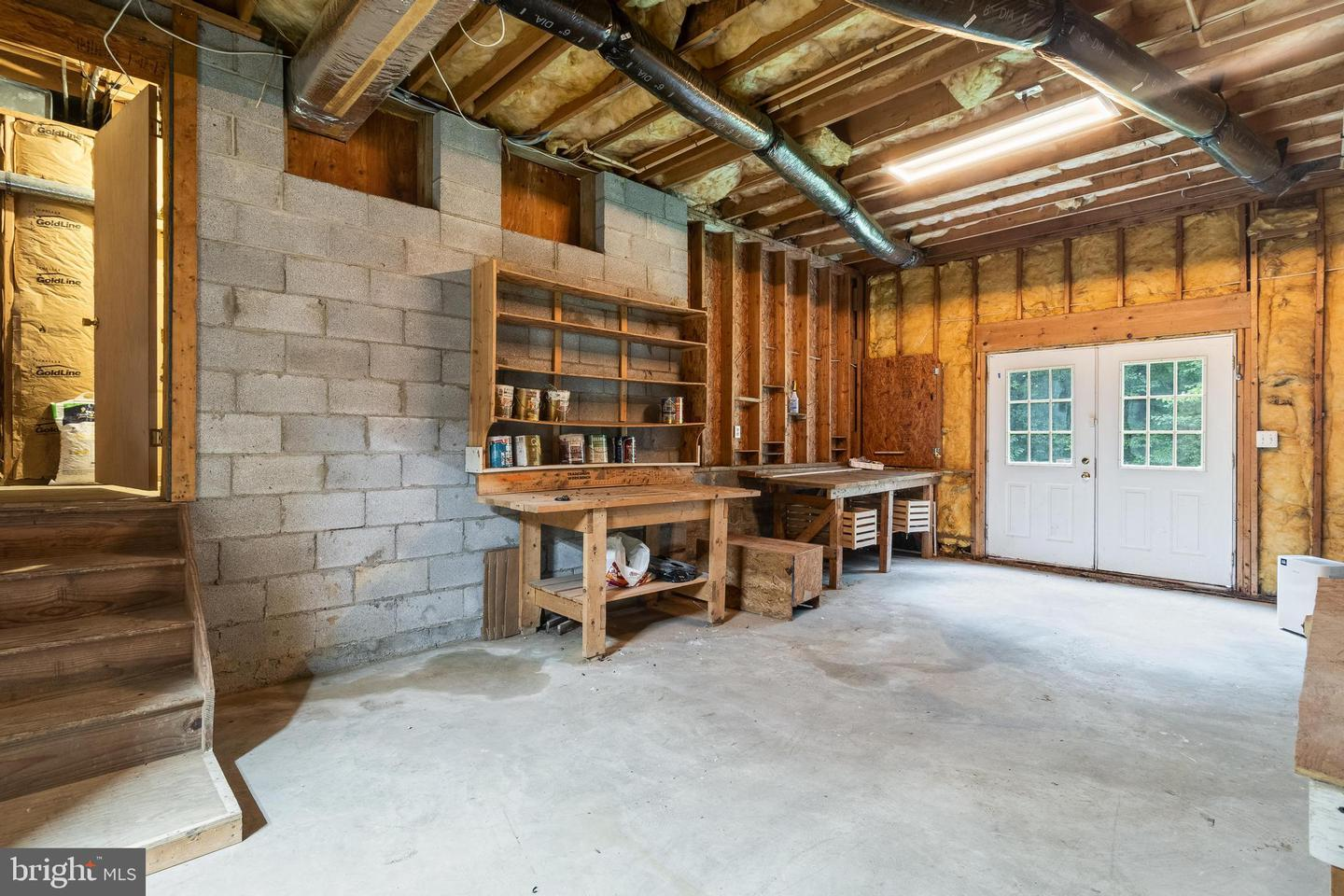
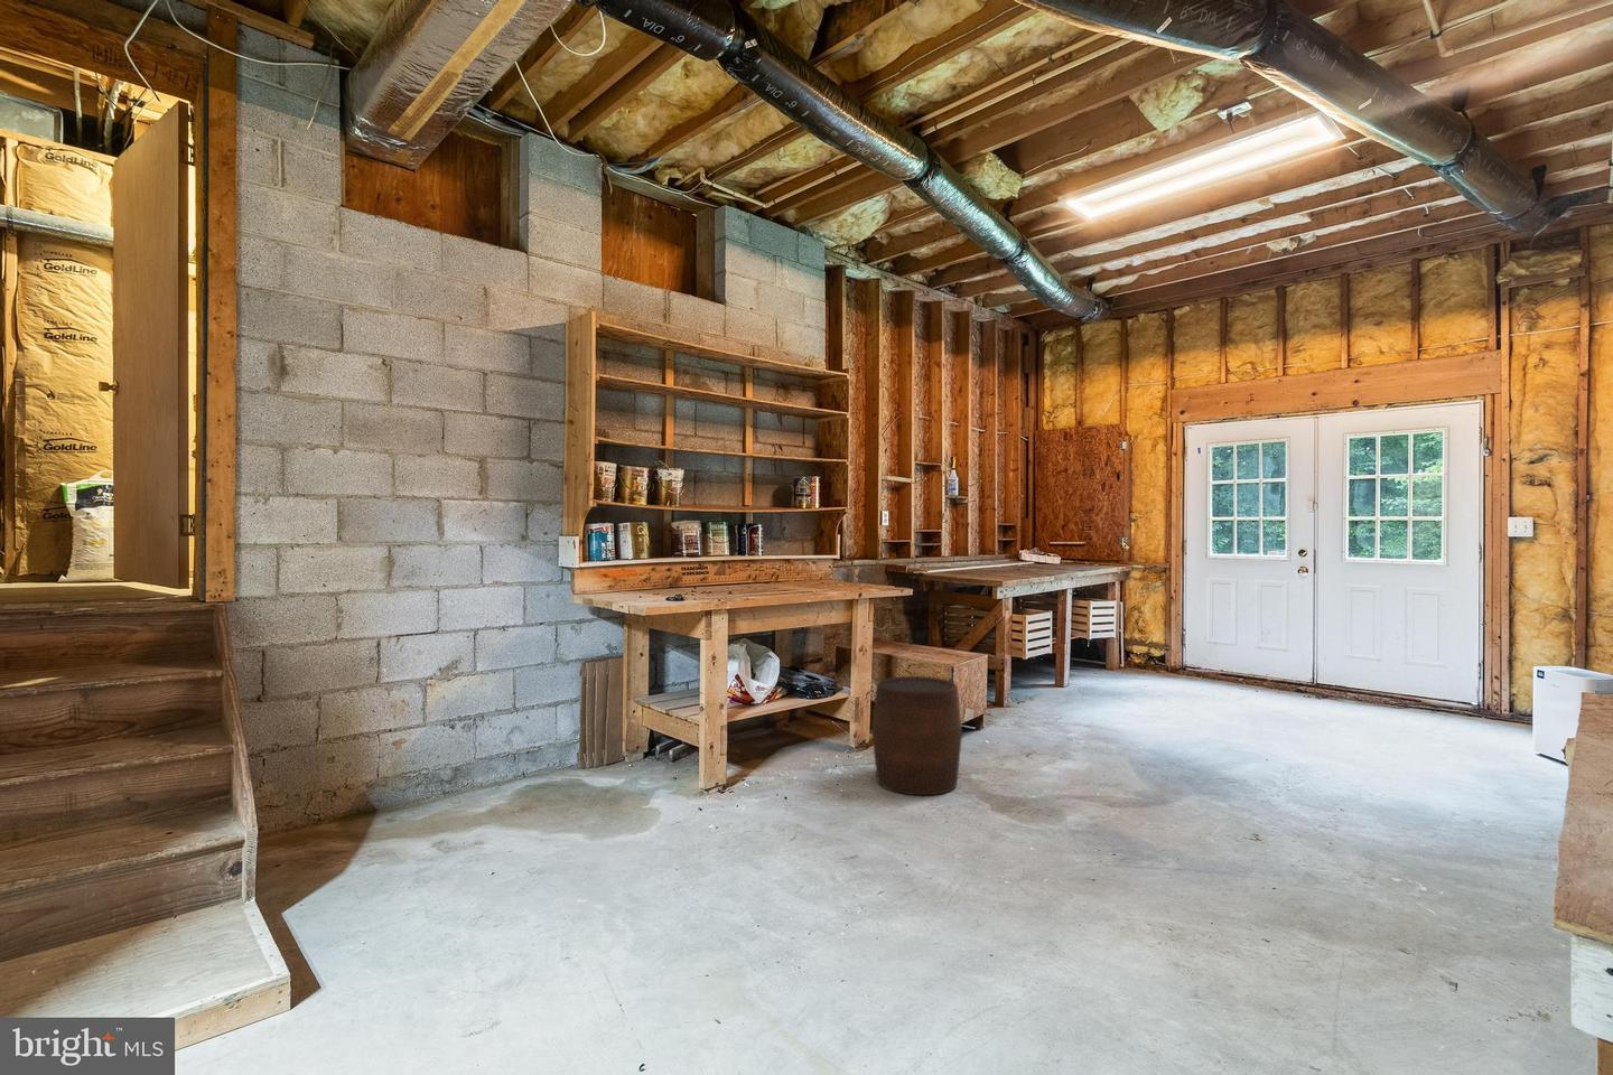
+ stool (916, 732)
